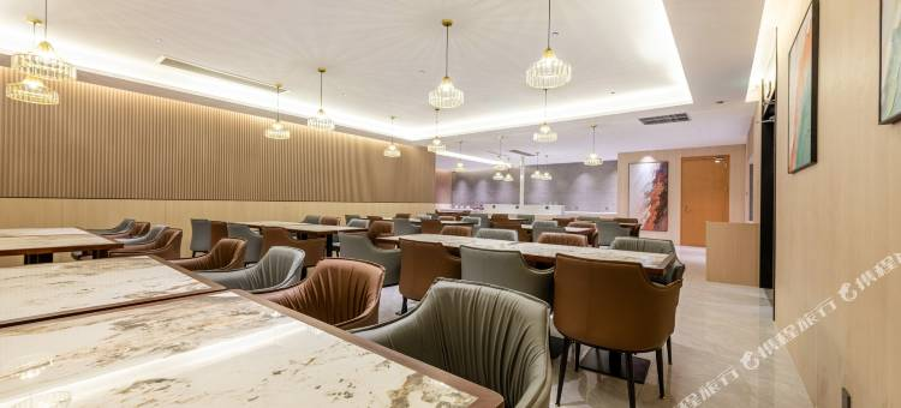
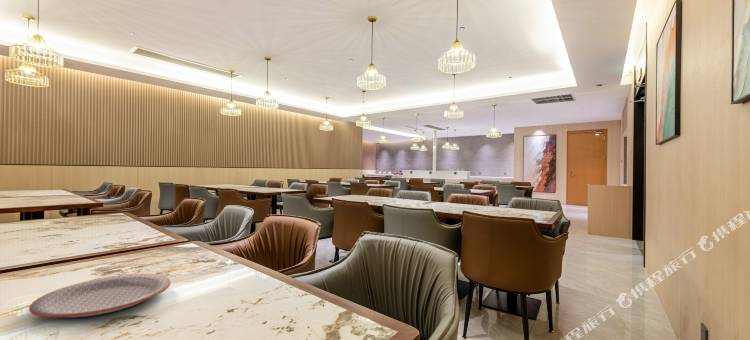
+ plate (107, 295)
